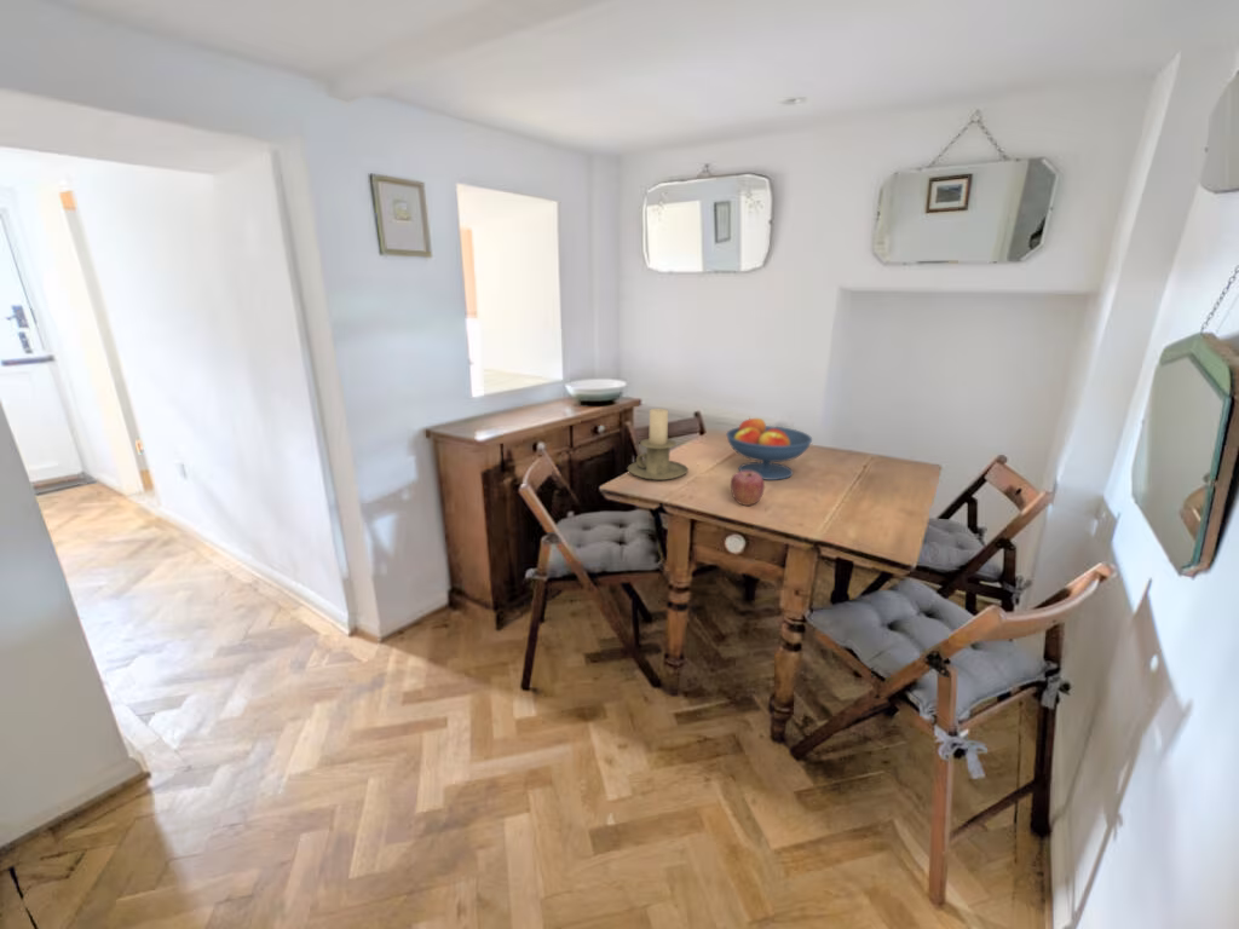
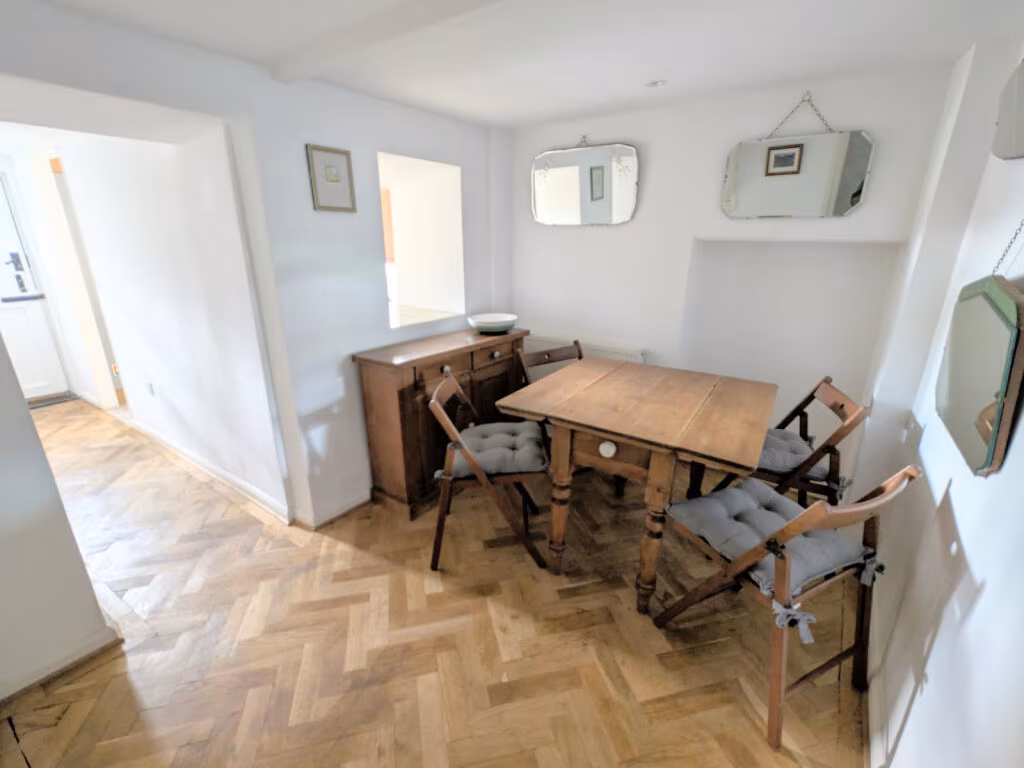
- apple (747, 487)
- fruit bowl (767, 446)
- candle holder (658, 440)
